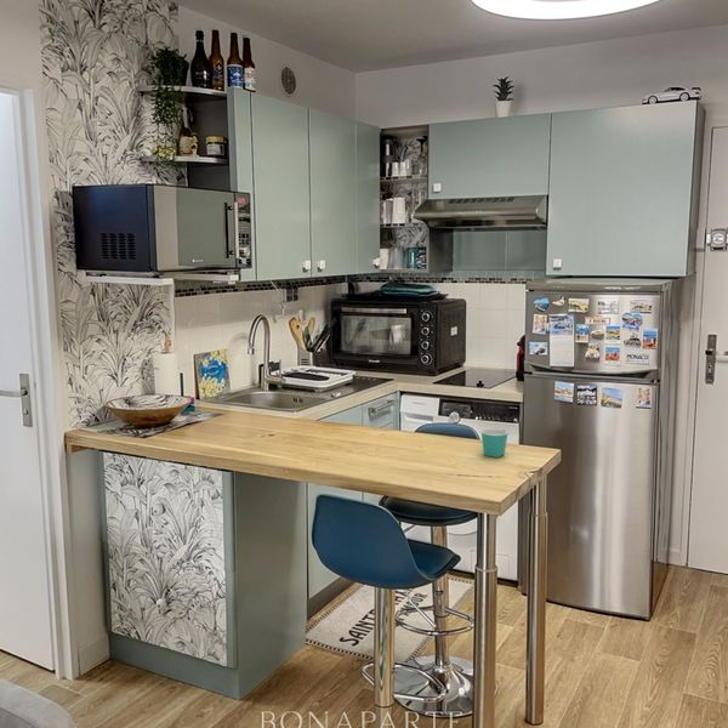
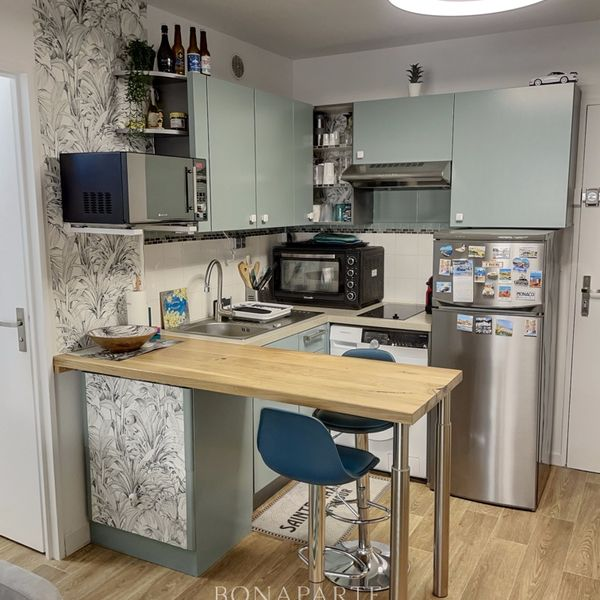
- mug (496, 442)
